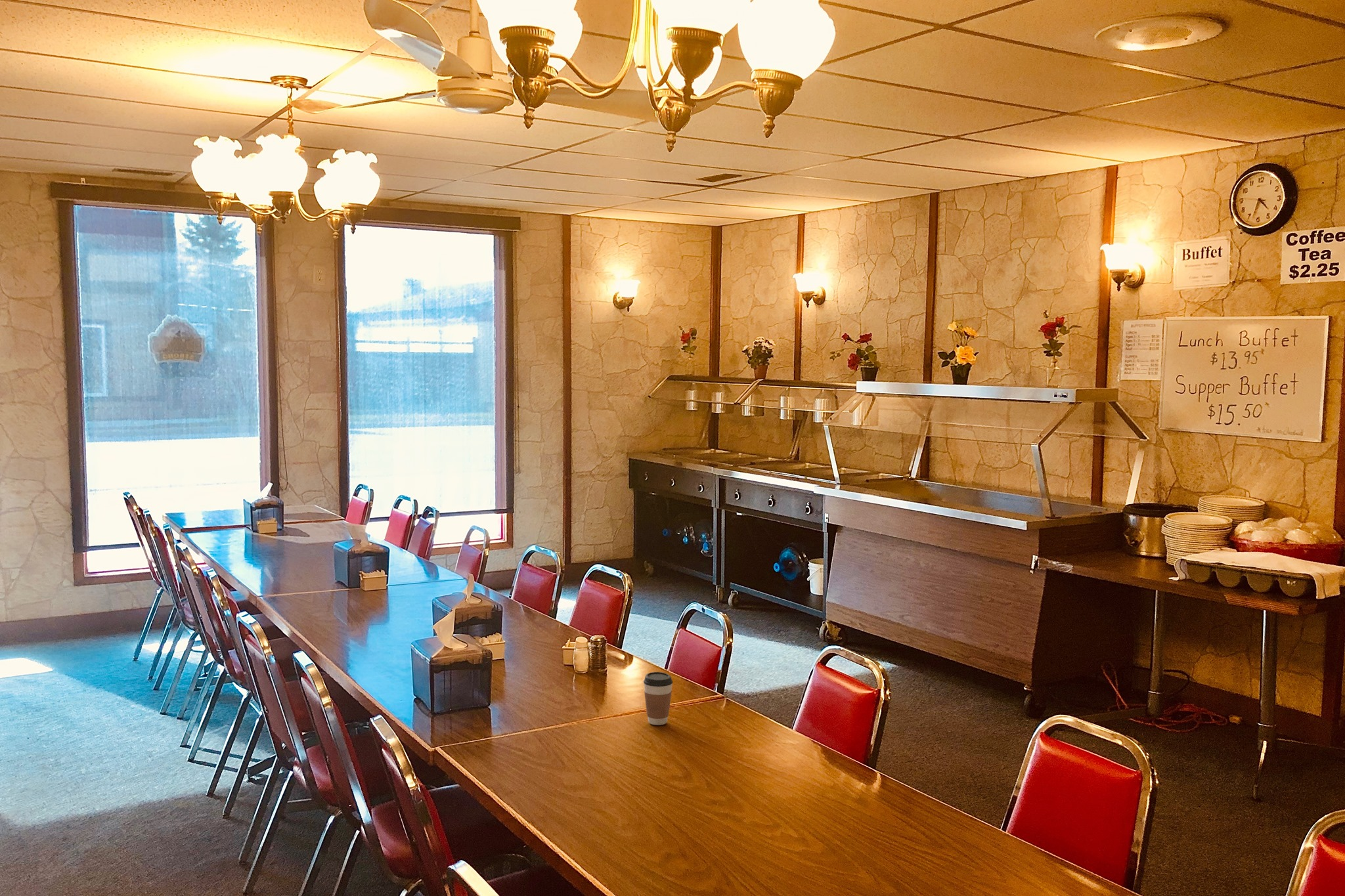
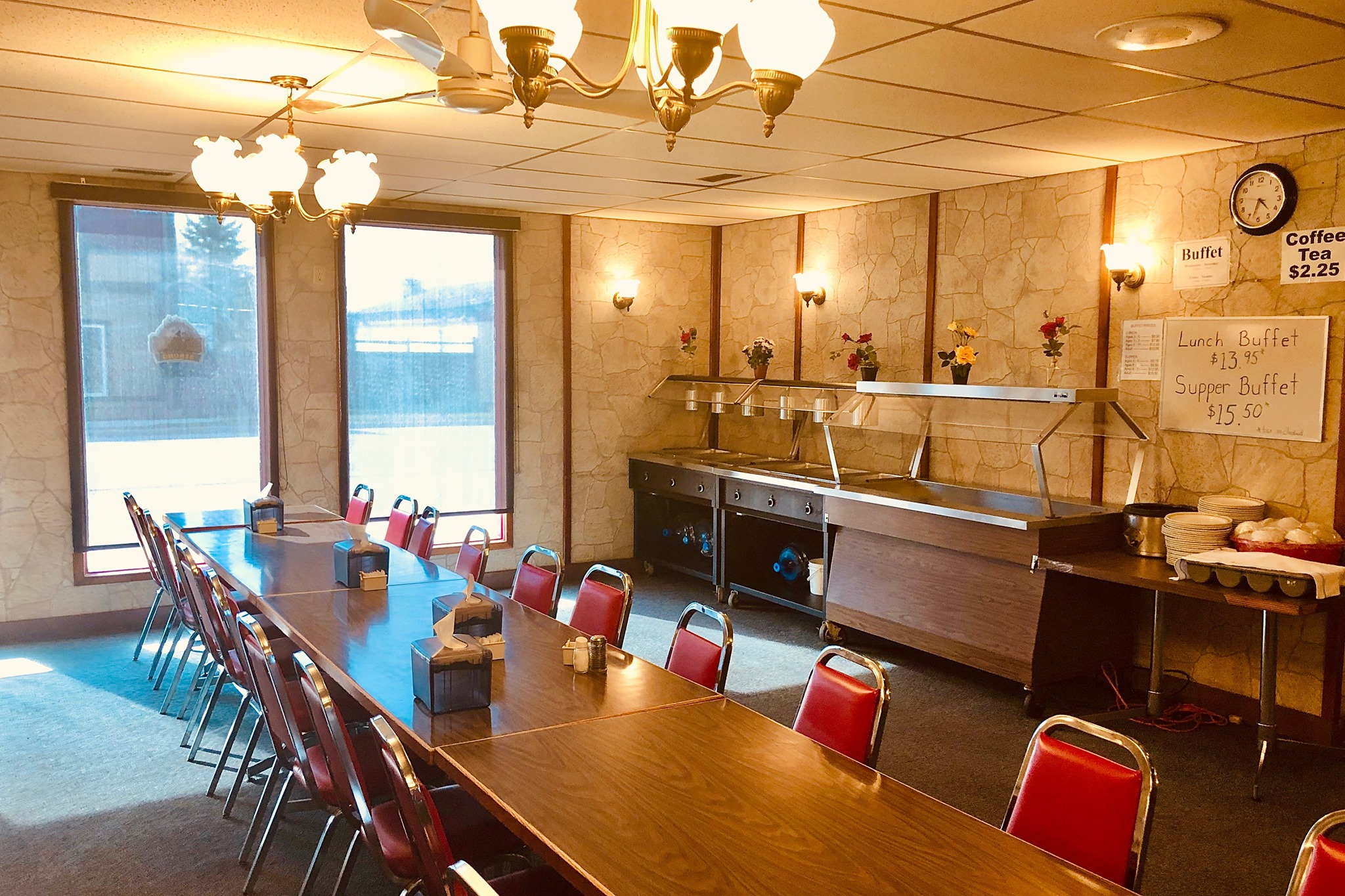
- coffee cup (657, 698)
